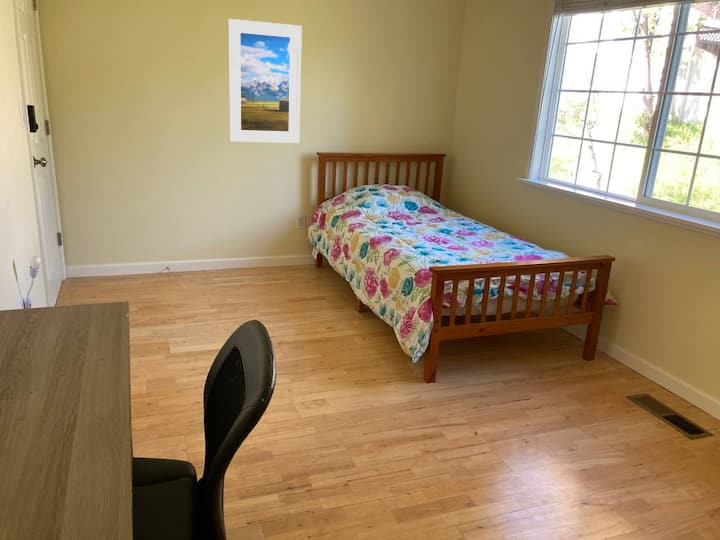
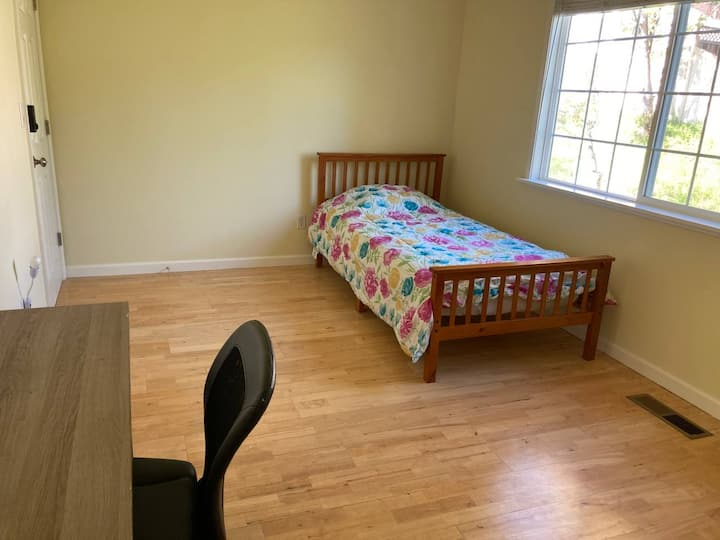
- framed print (265, 84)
